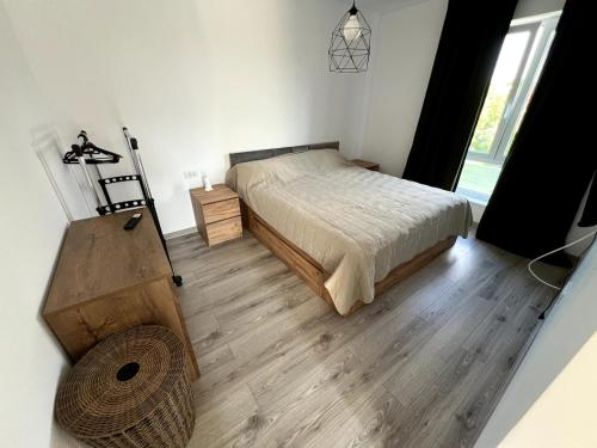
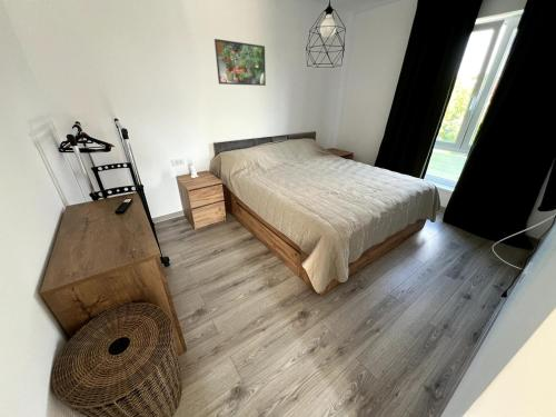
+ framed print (241, 64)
